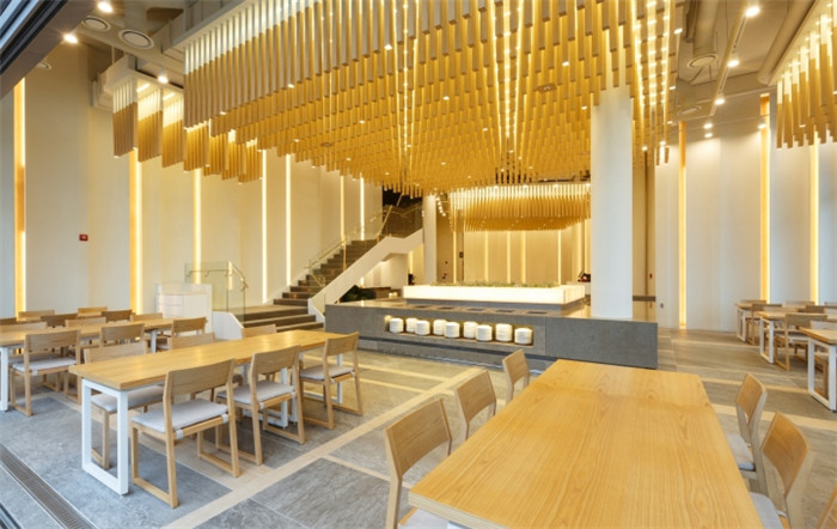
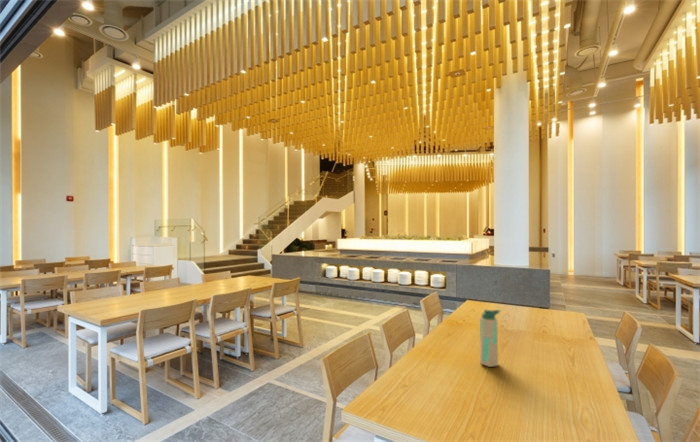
+ water bottle (490, 336)
